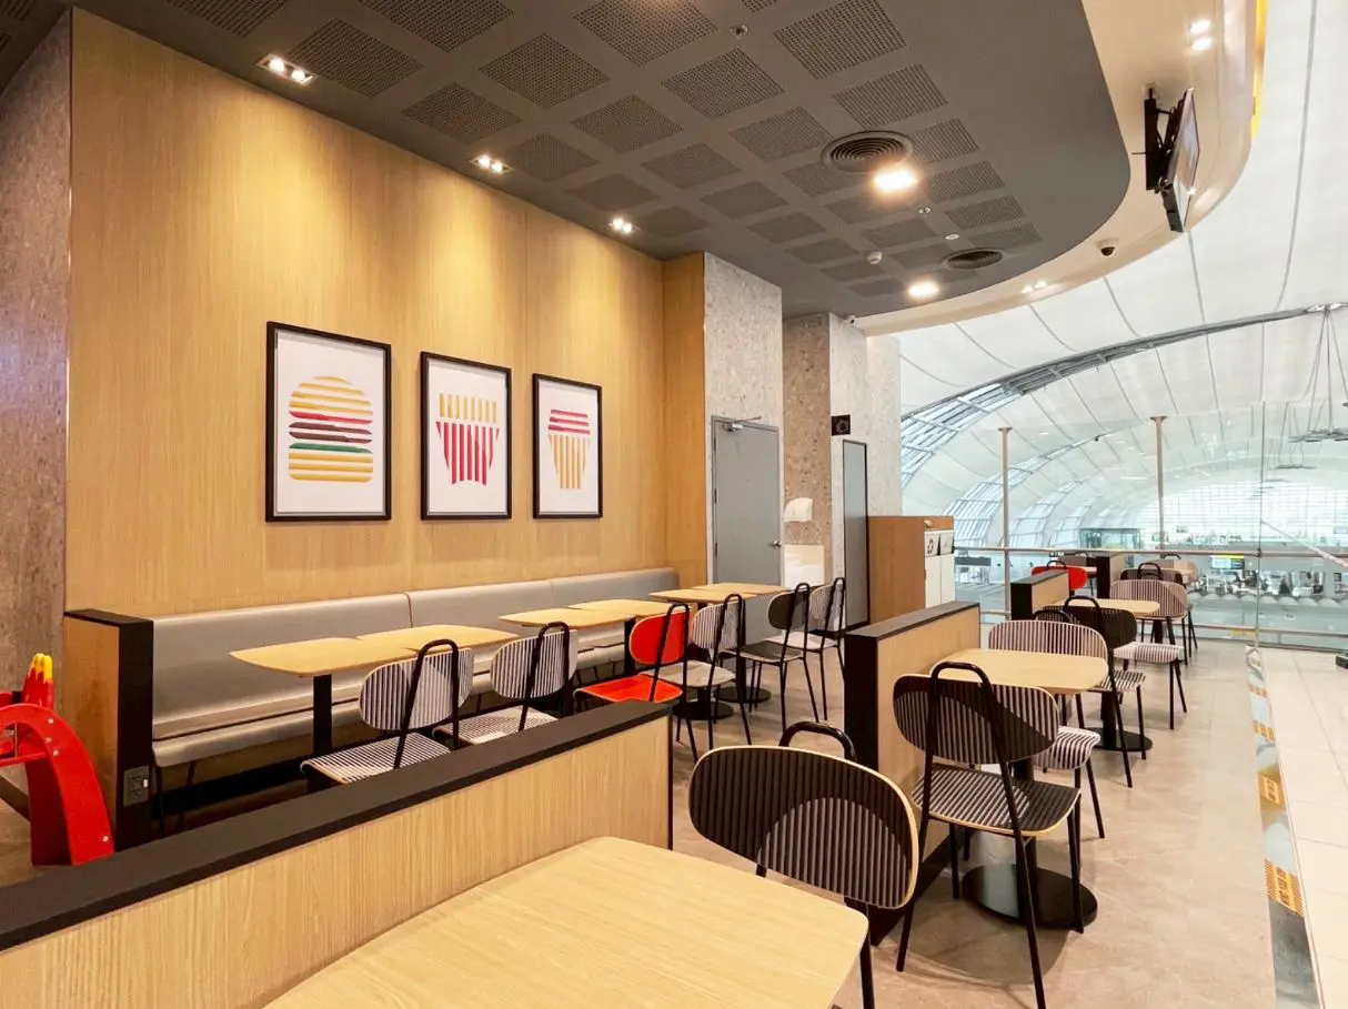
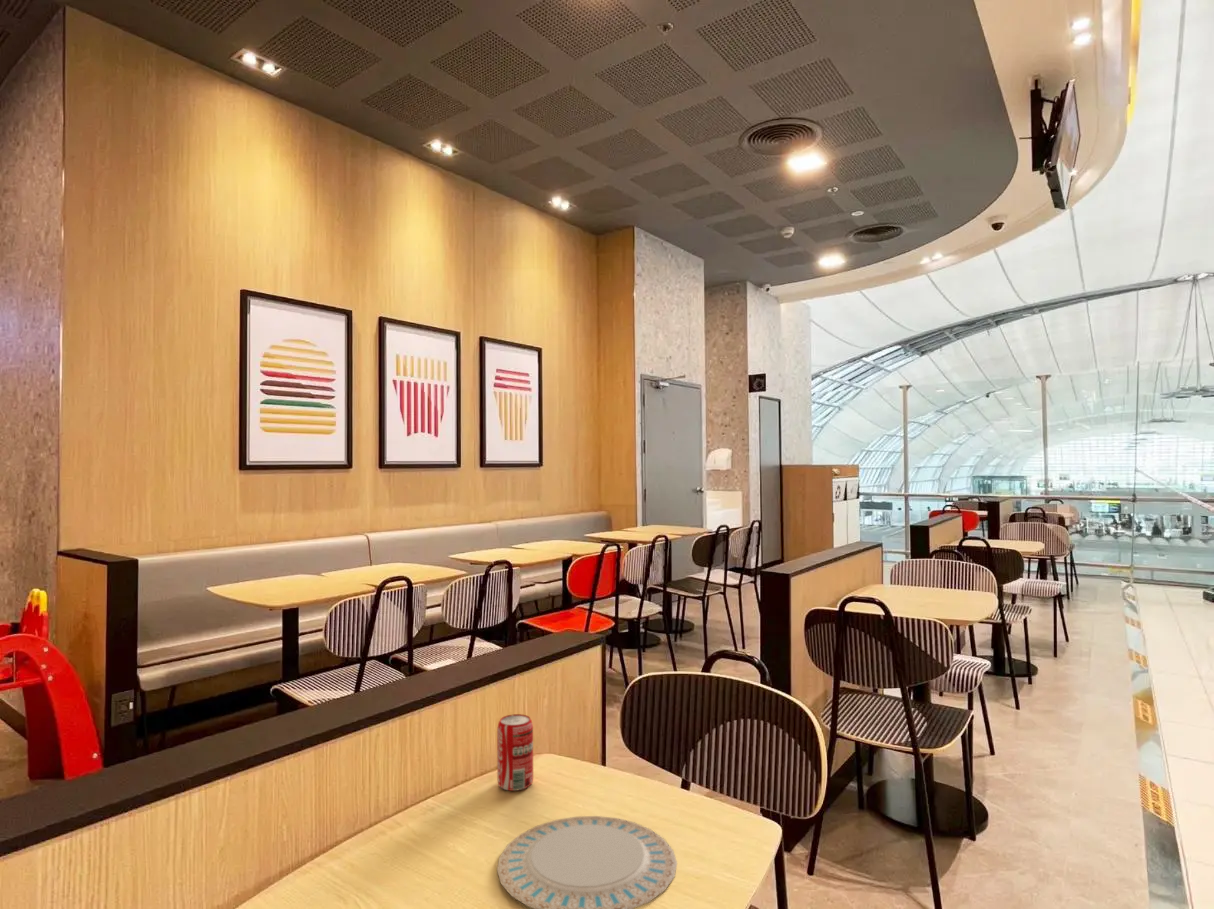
+ chinaware (587, 856)
+ beverage can (515, 751)
